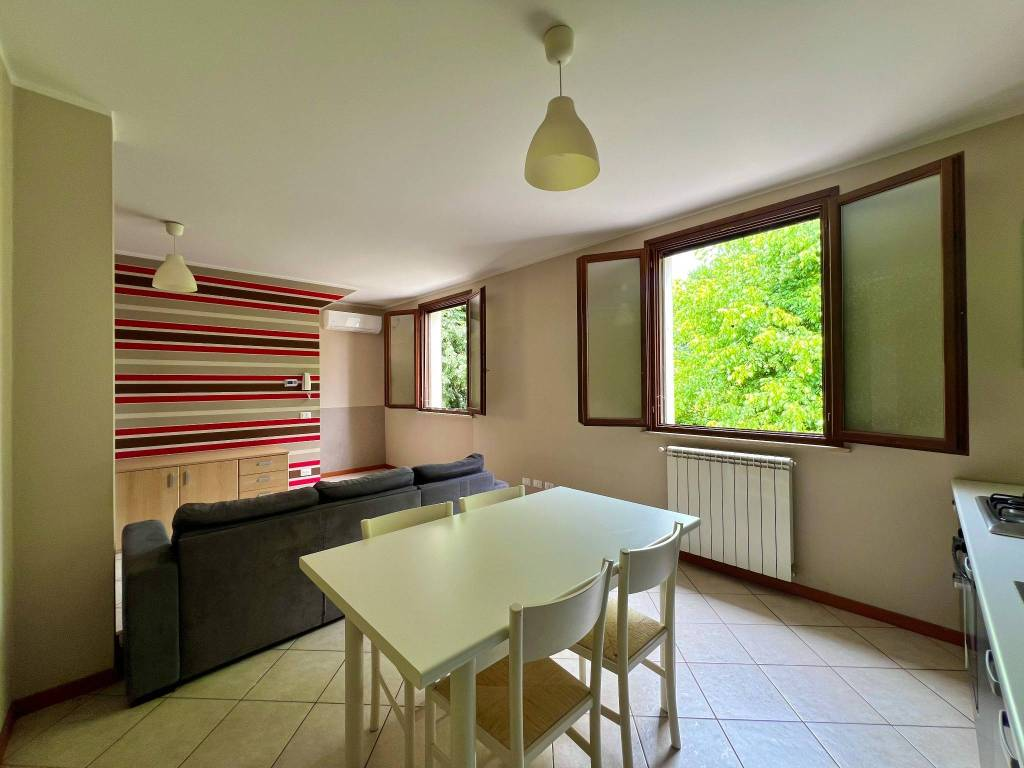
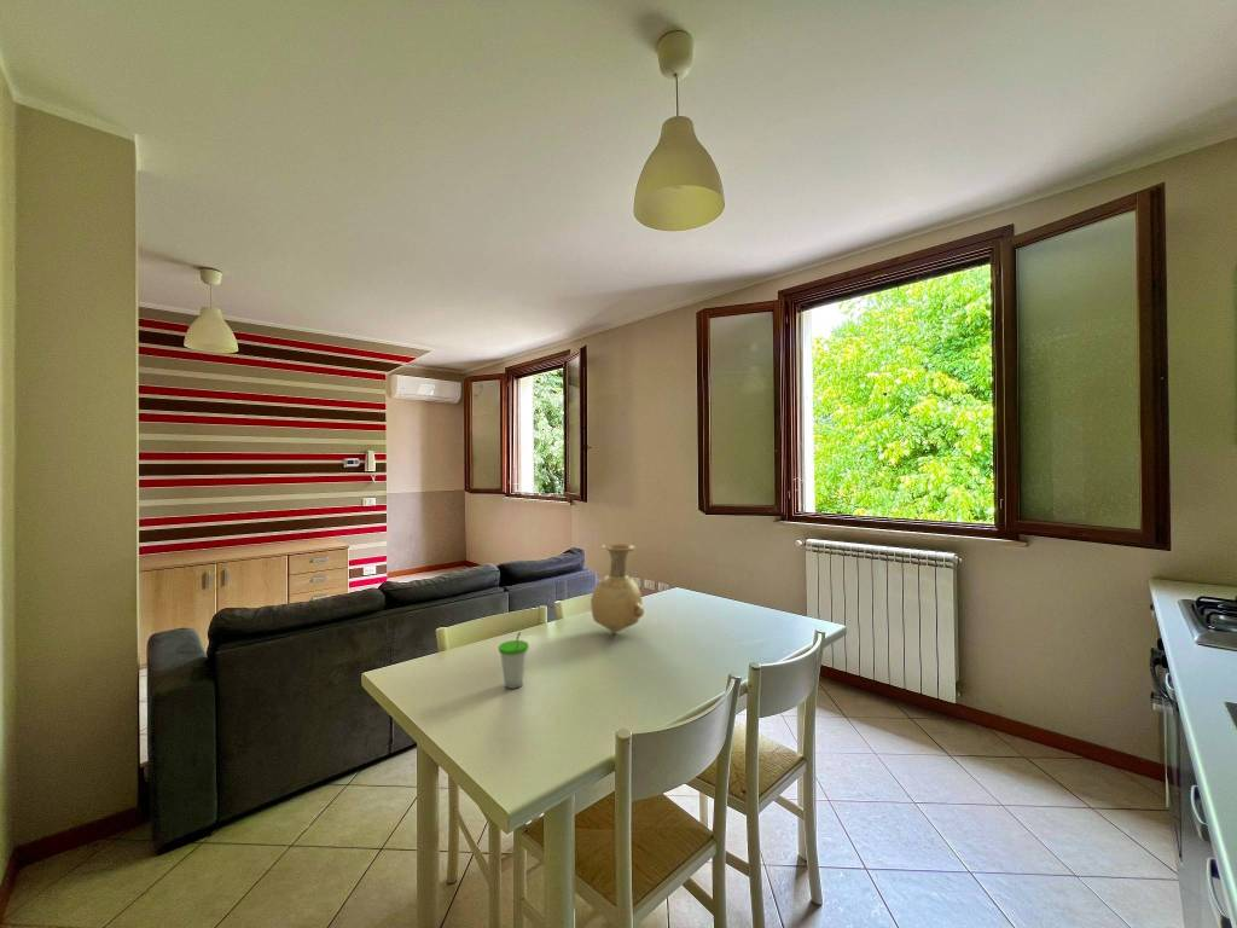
+ cup (513, 656)
+ vase (616, 588)
